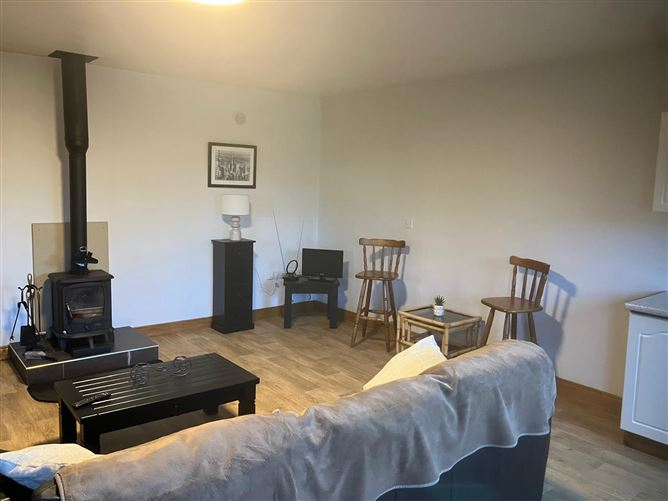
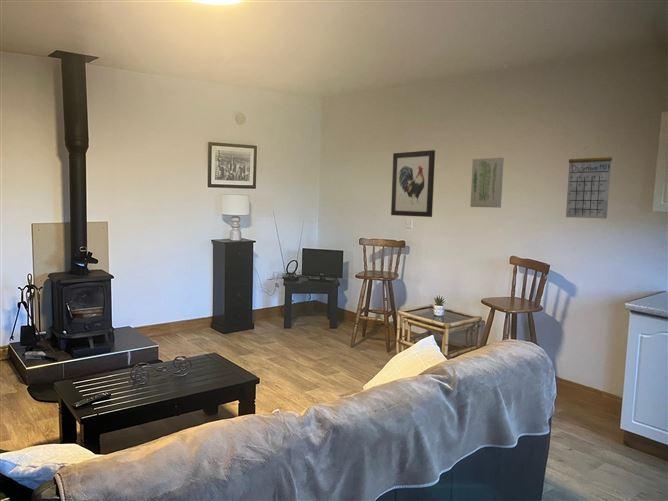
+ wall art (412, 184)
+ wall art (486, 183)
+ calendar (588, 181)
